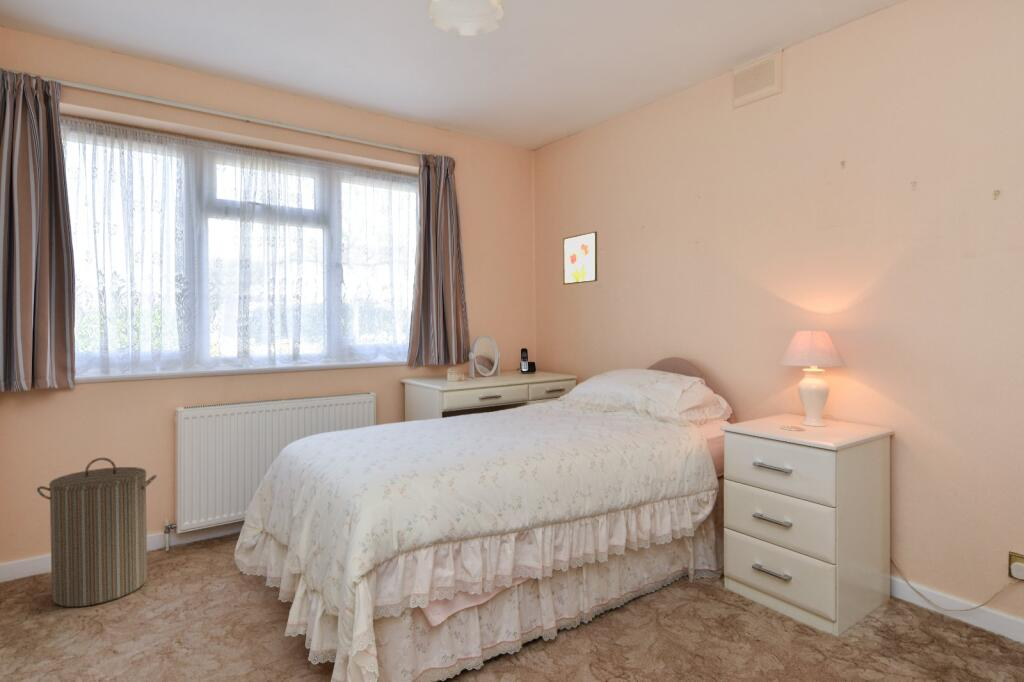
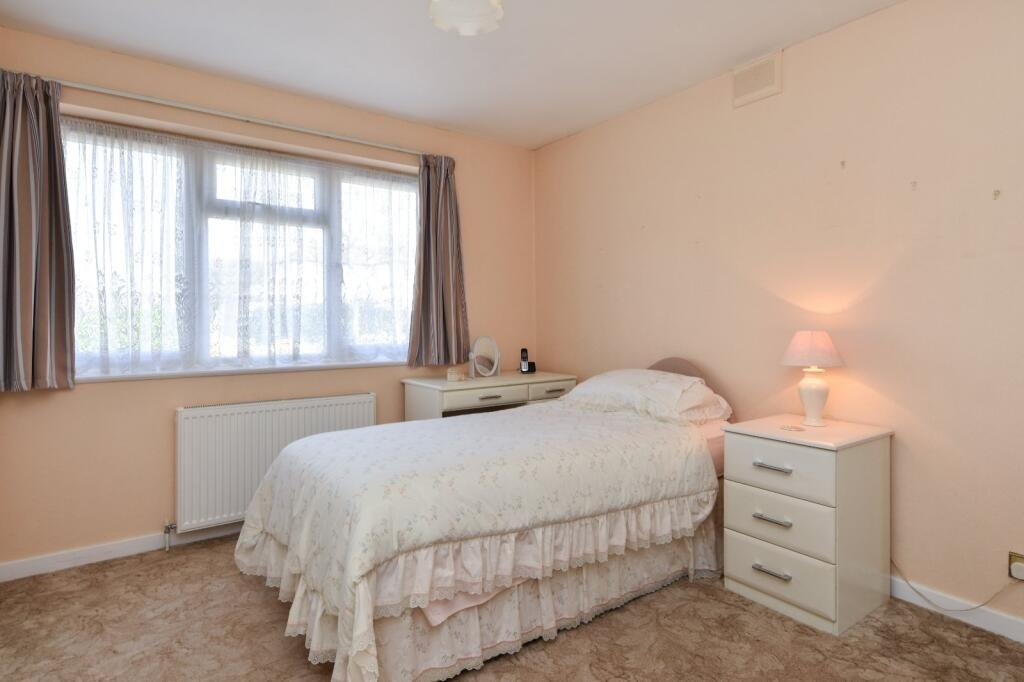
- laundry hamper (100, 523)
- wall art (580, 259)
